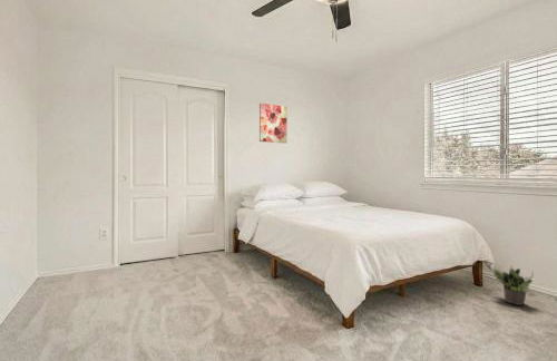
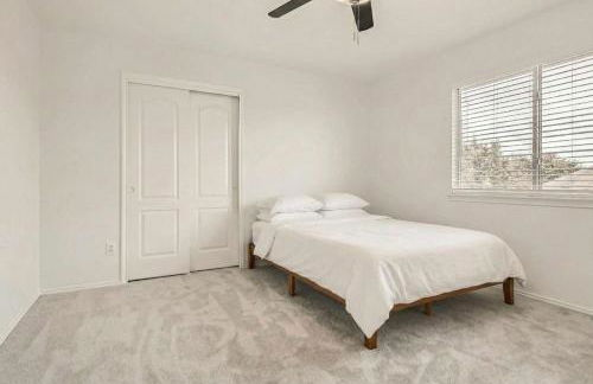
- wall art (273, 124)
- potted plant (510, 282)
